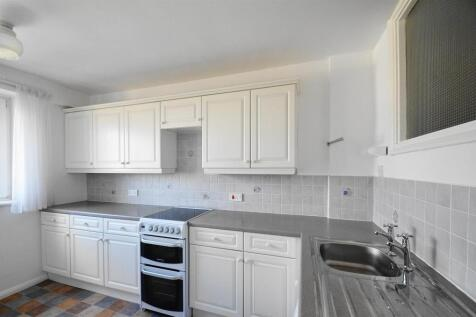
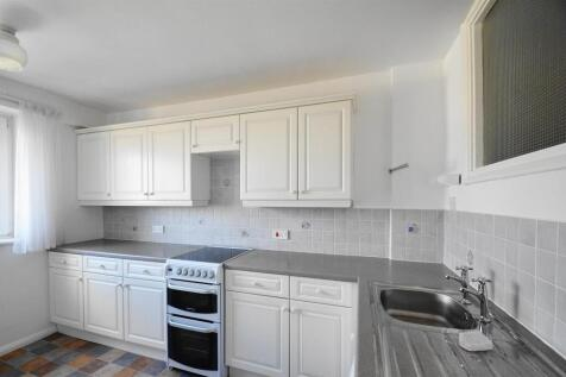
+ soap bar (473, 340)
